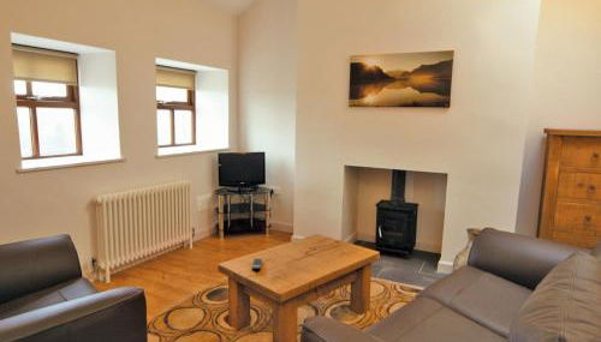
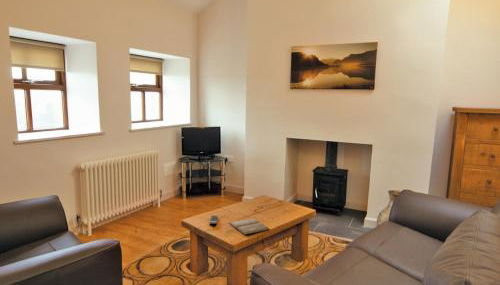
+ book (248, 225)
